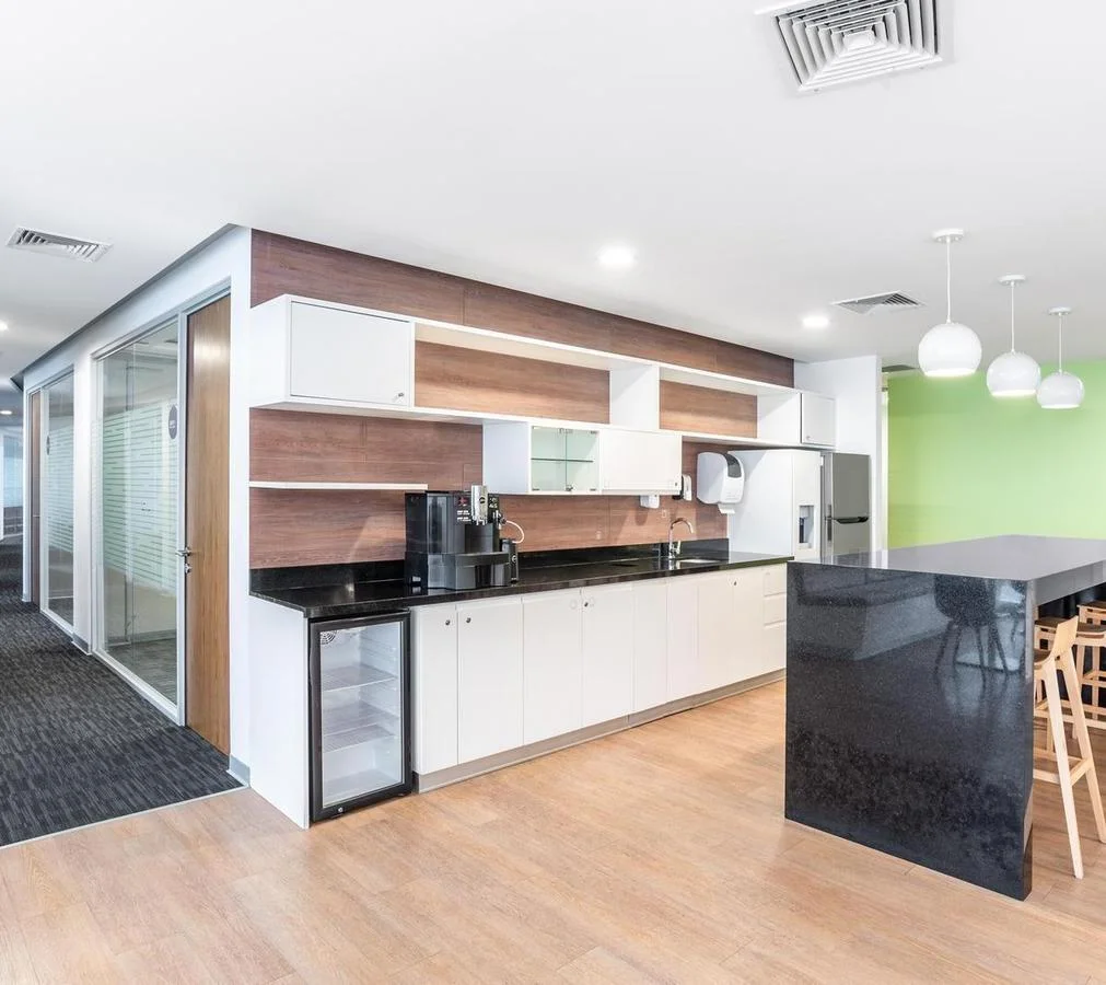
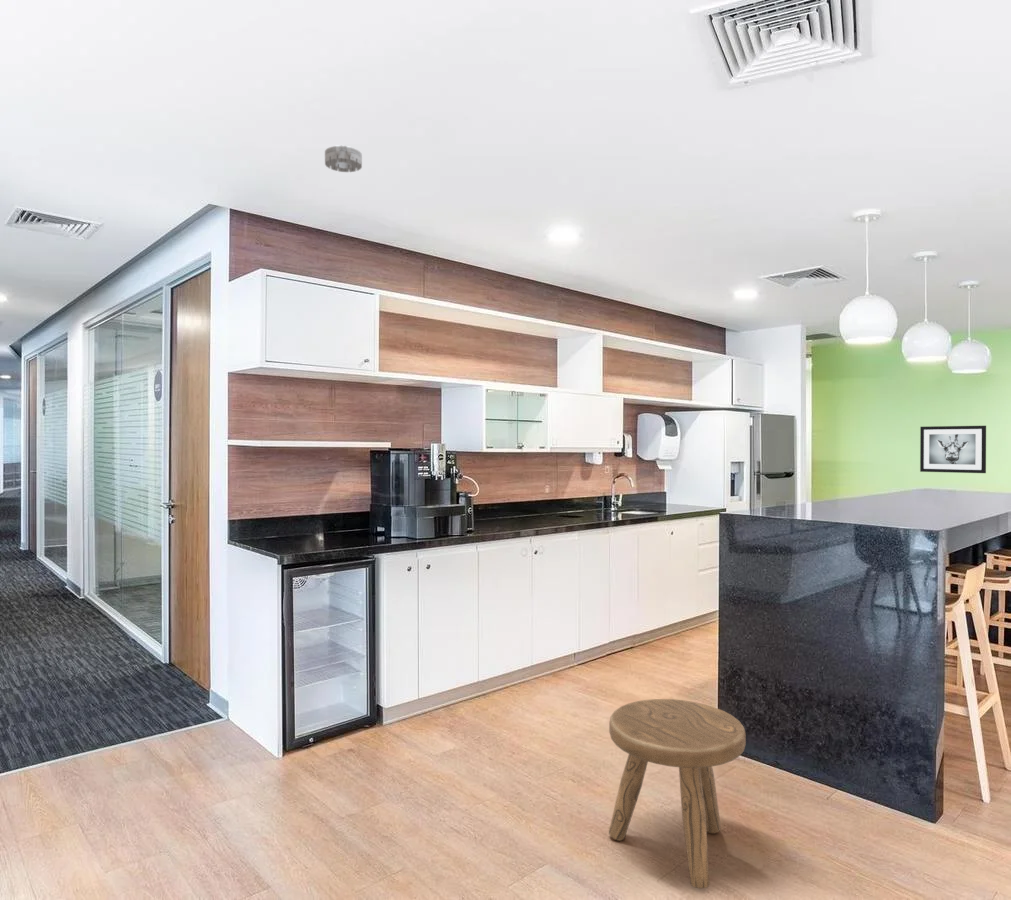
+ wall art (952, 449)
+ smoke detector (343, 158)
+ stool (680, 785)
